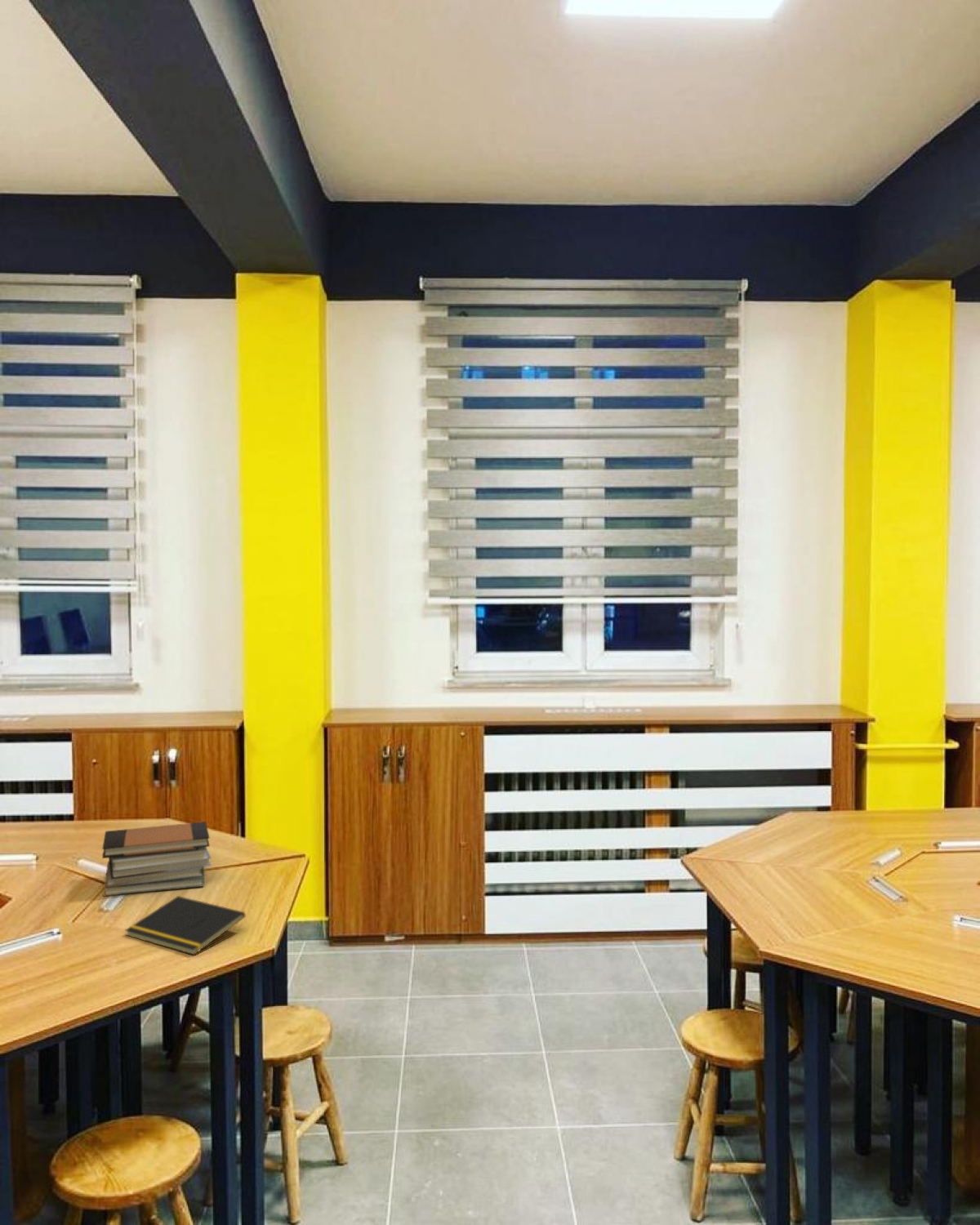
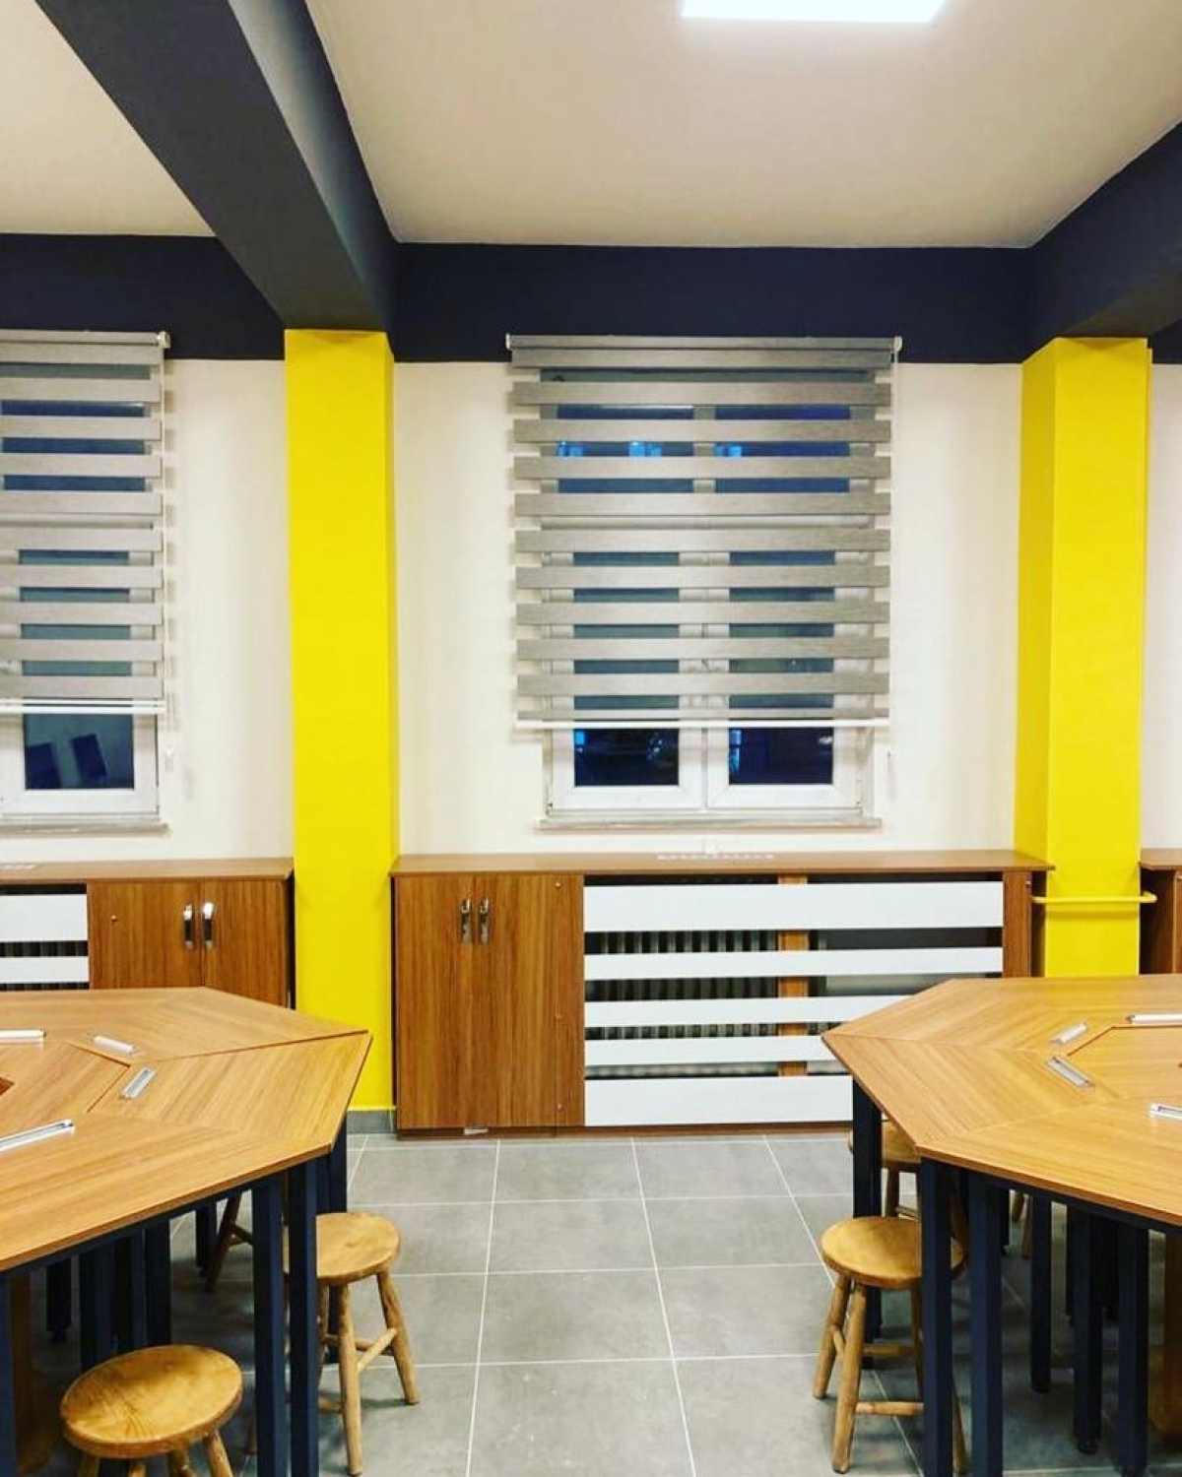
- notepad (185, 923)
- book stack (158, 858)
